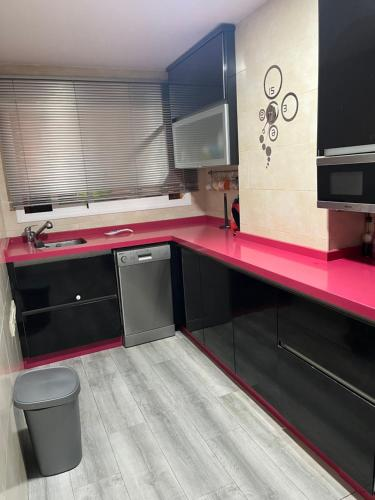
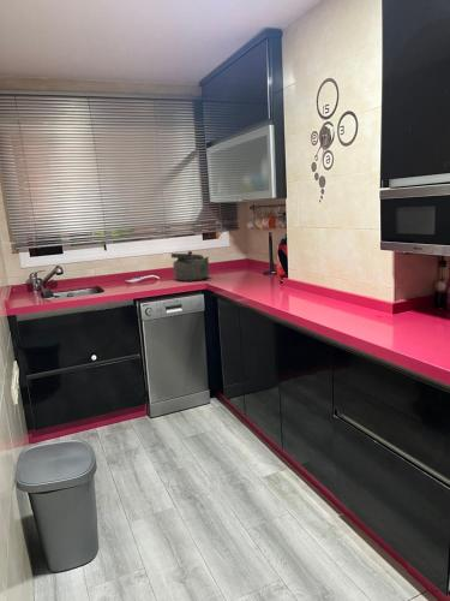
+ kettle (191, 264)
